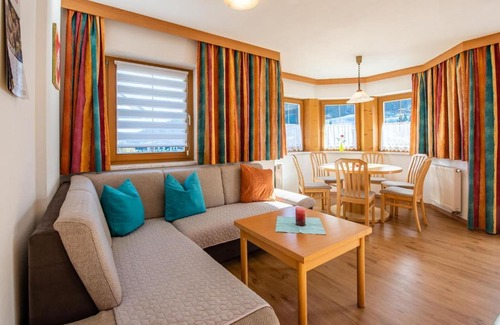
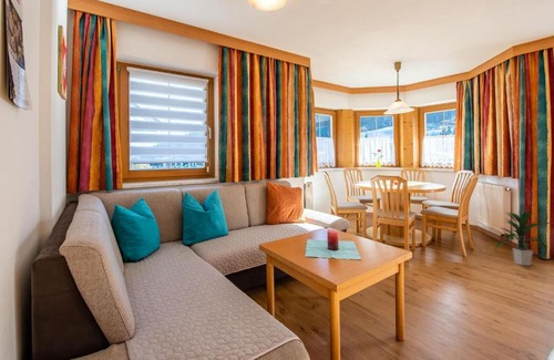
+ indoor plant (519, 236)
